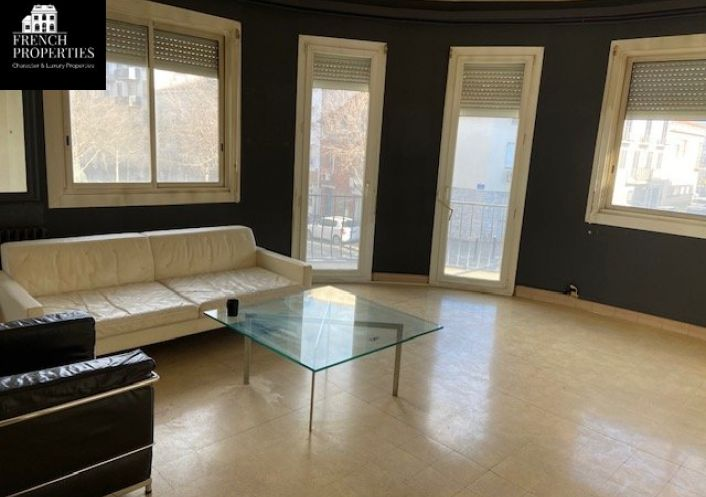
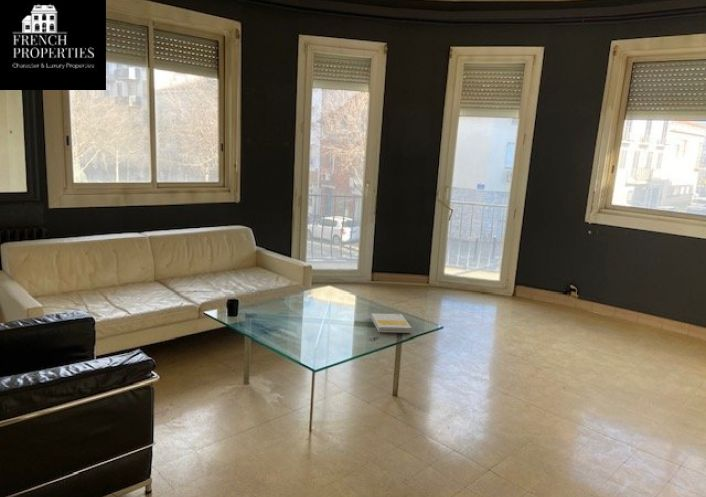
+ book (390, 322)
